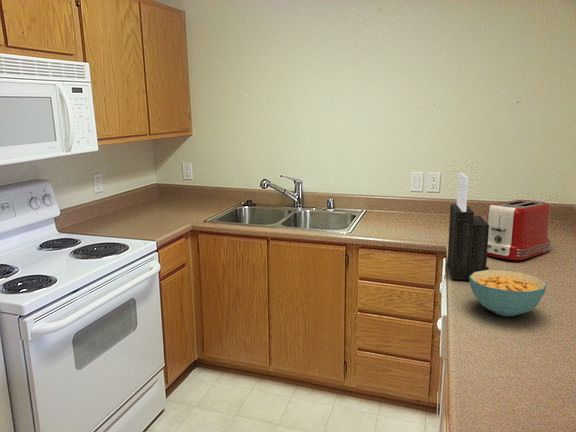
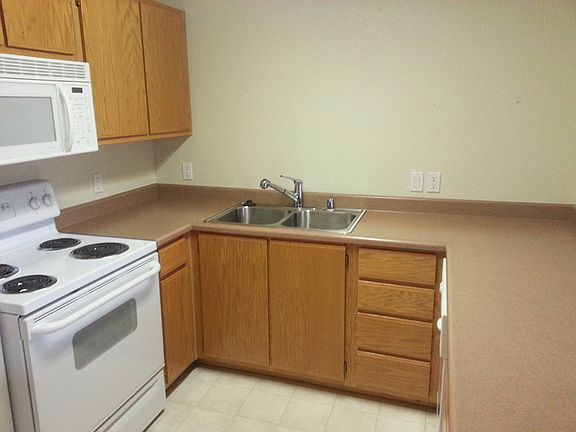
- knife block (471, 224)
- cereal bowl (505, 296)
- toaster (517, 227)
